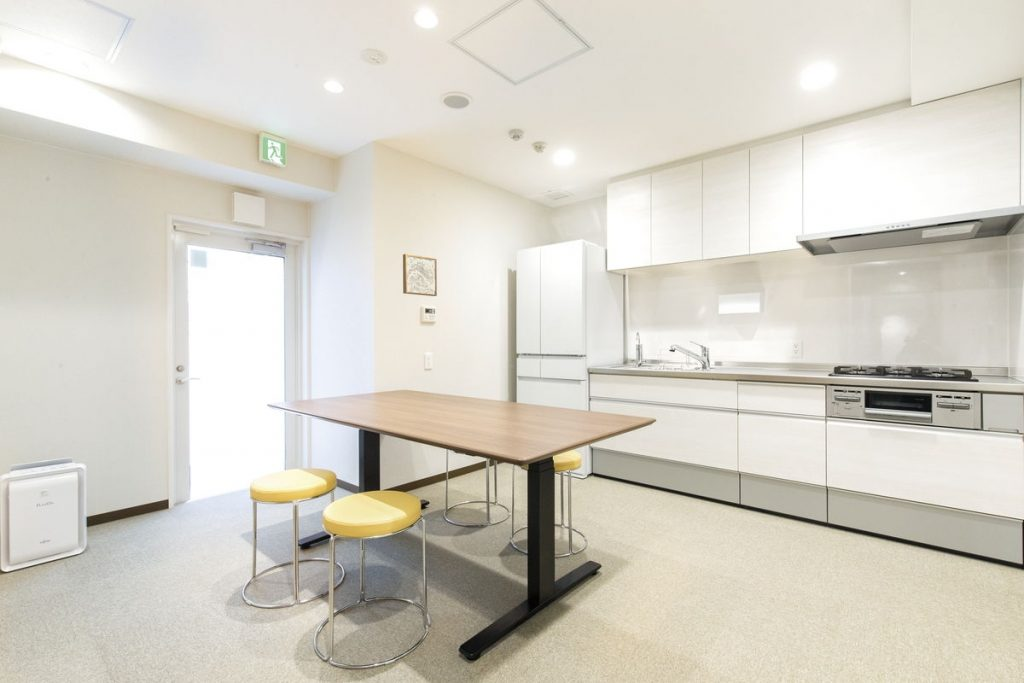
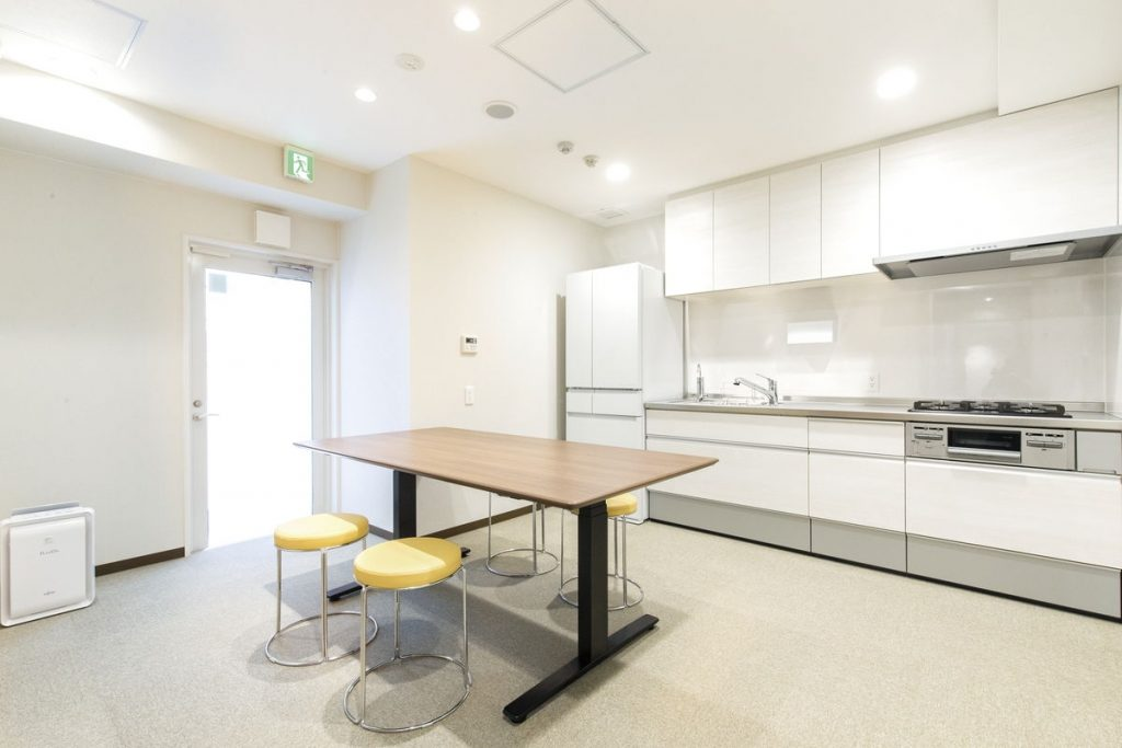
- wall art (420, 275)
